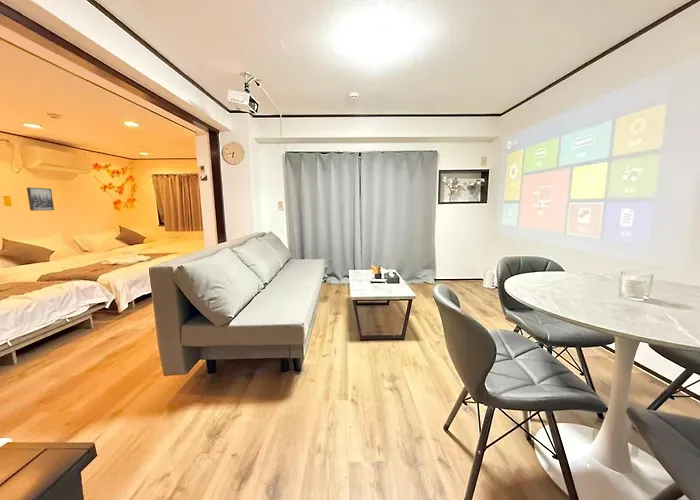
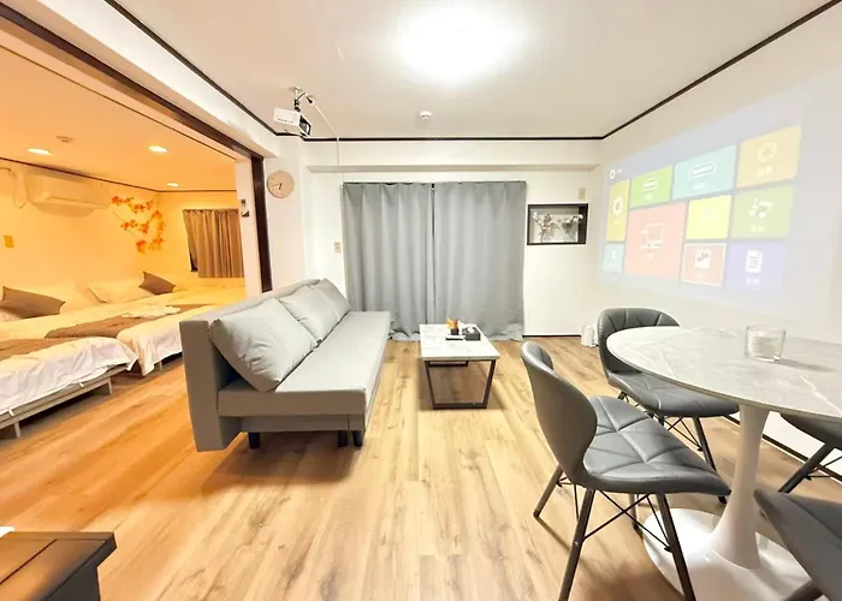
- wall art (40, 199)
